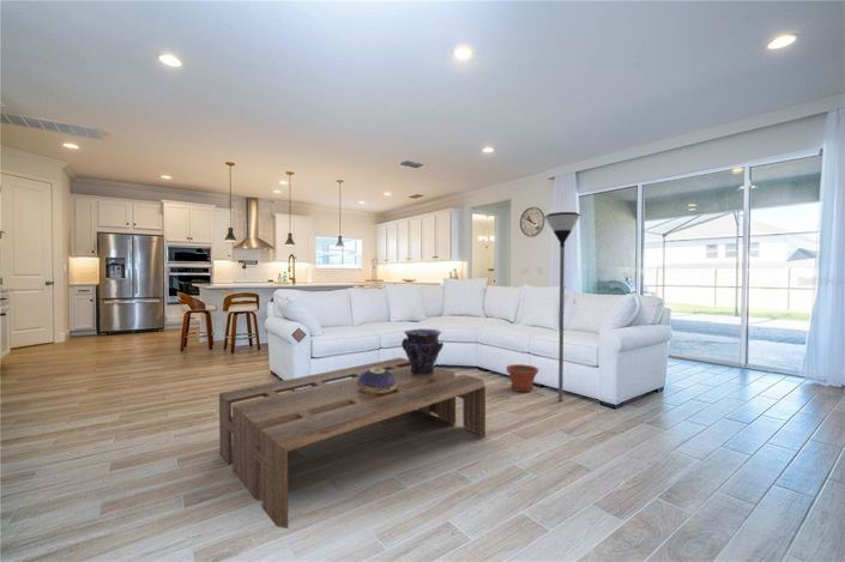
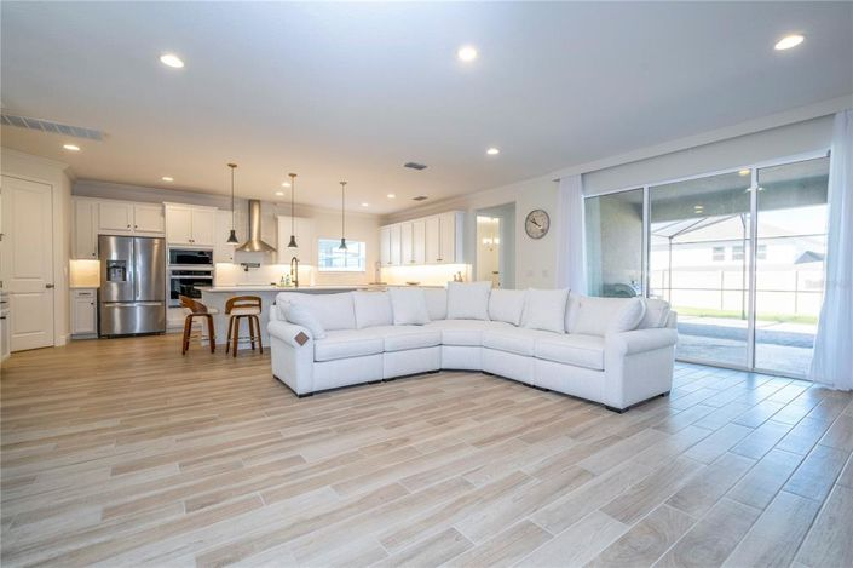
- coffee table (358, 413)
- vase (422, 351)
- floor lamp (561, 307)
- decorative bowl (376, 379)
- plant pot (521, 379)
